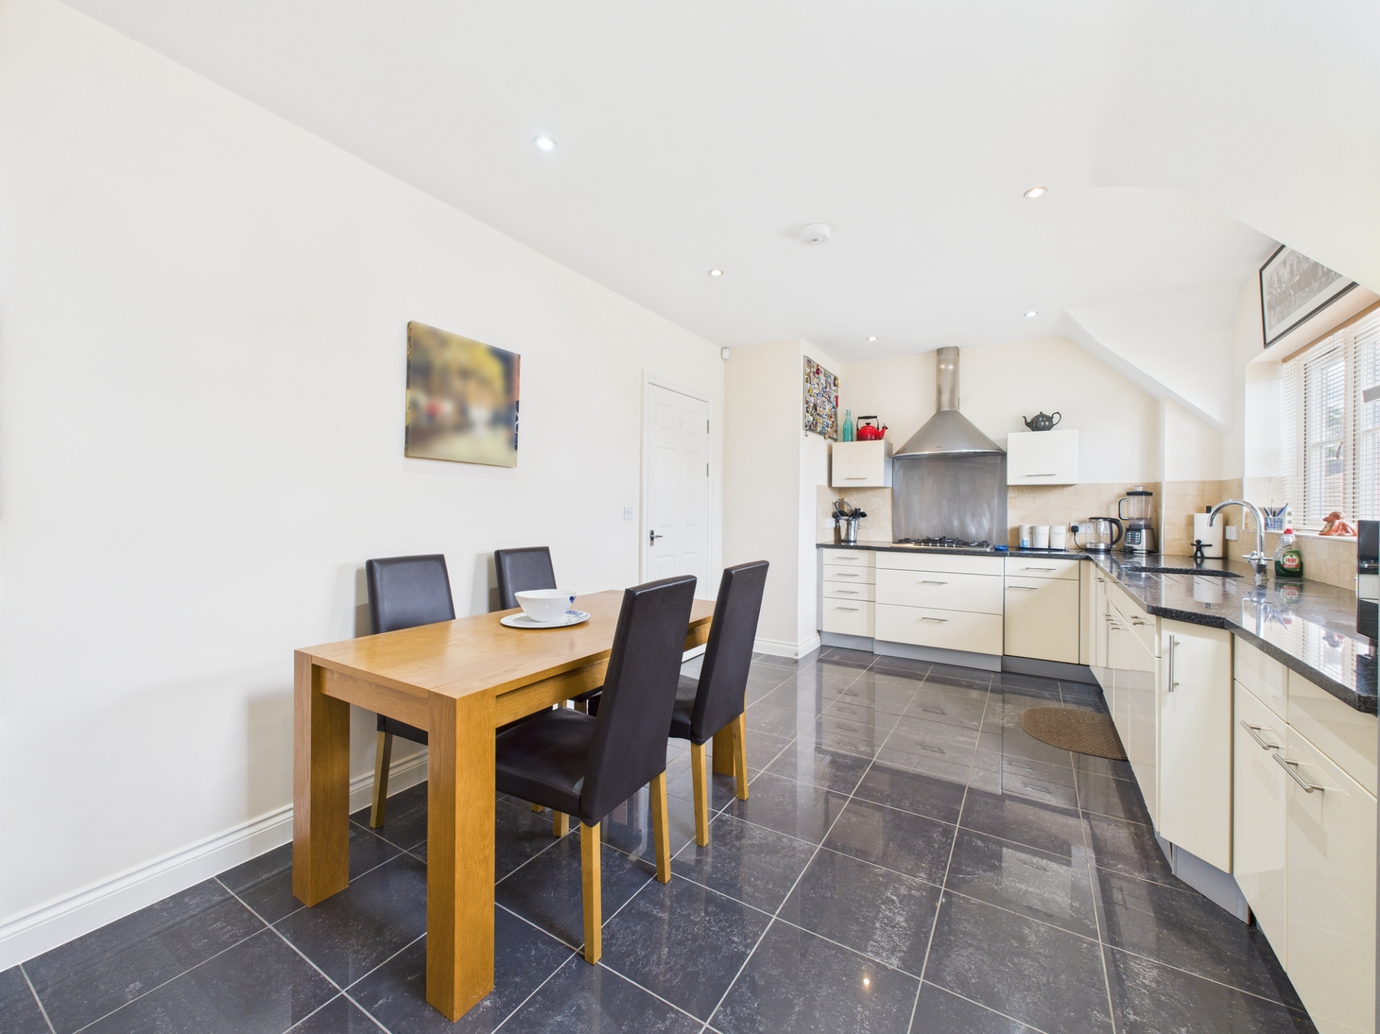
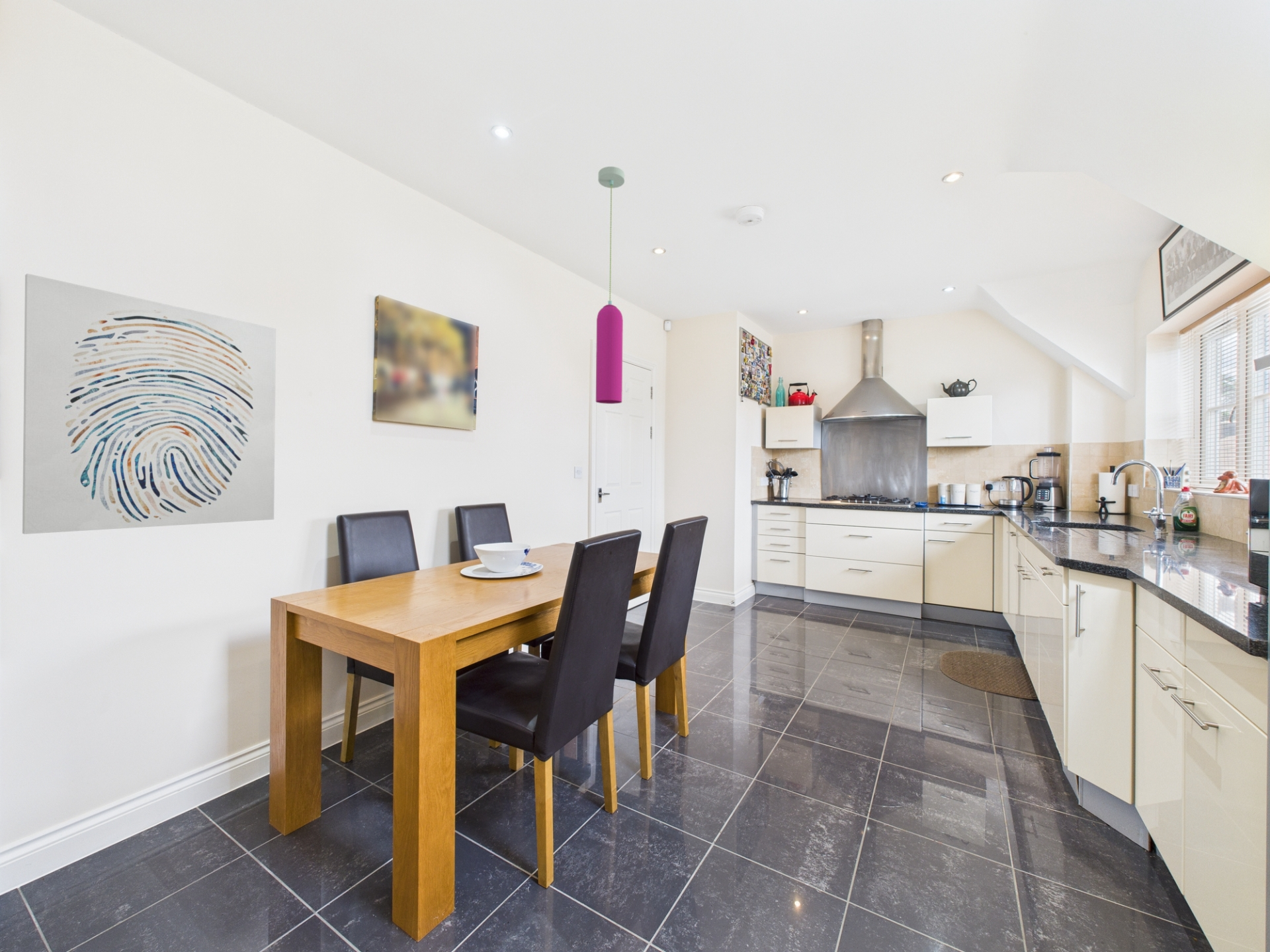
+ wall art (168, 415)
+ pendant light (610, 288)
